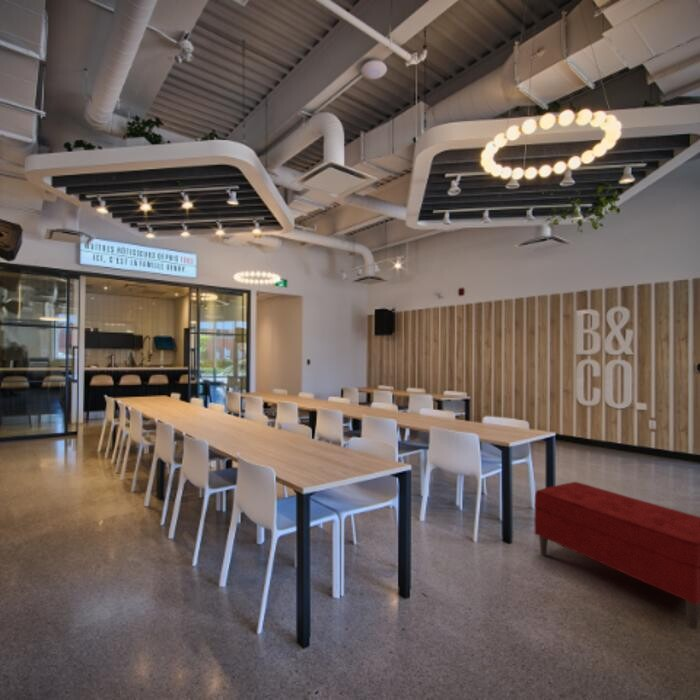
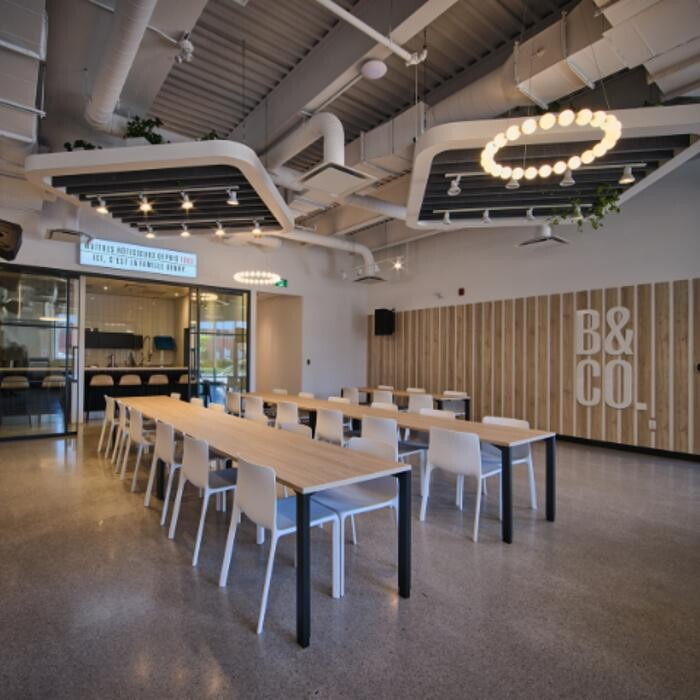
- bench (623, 542)
